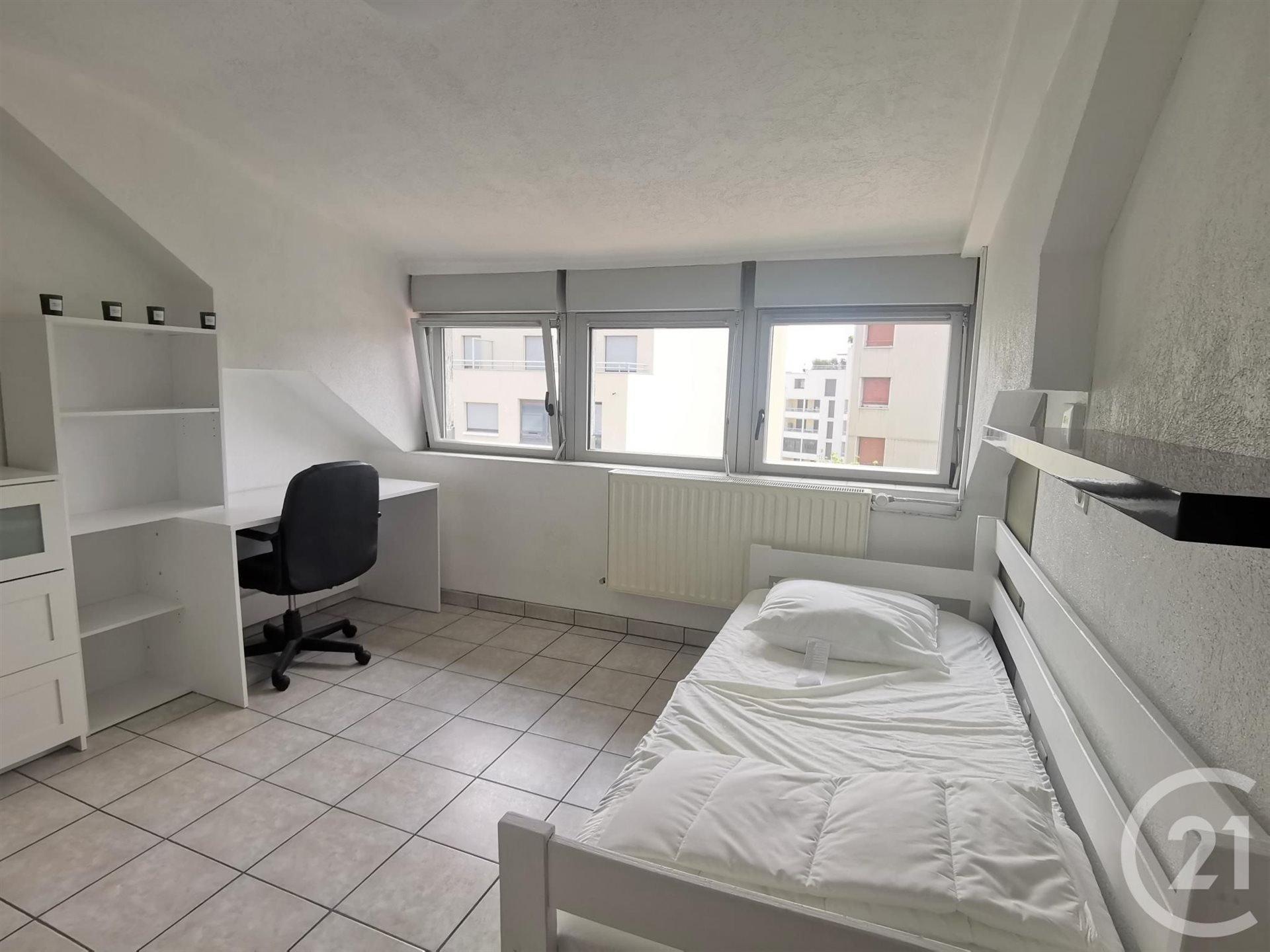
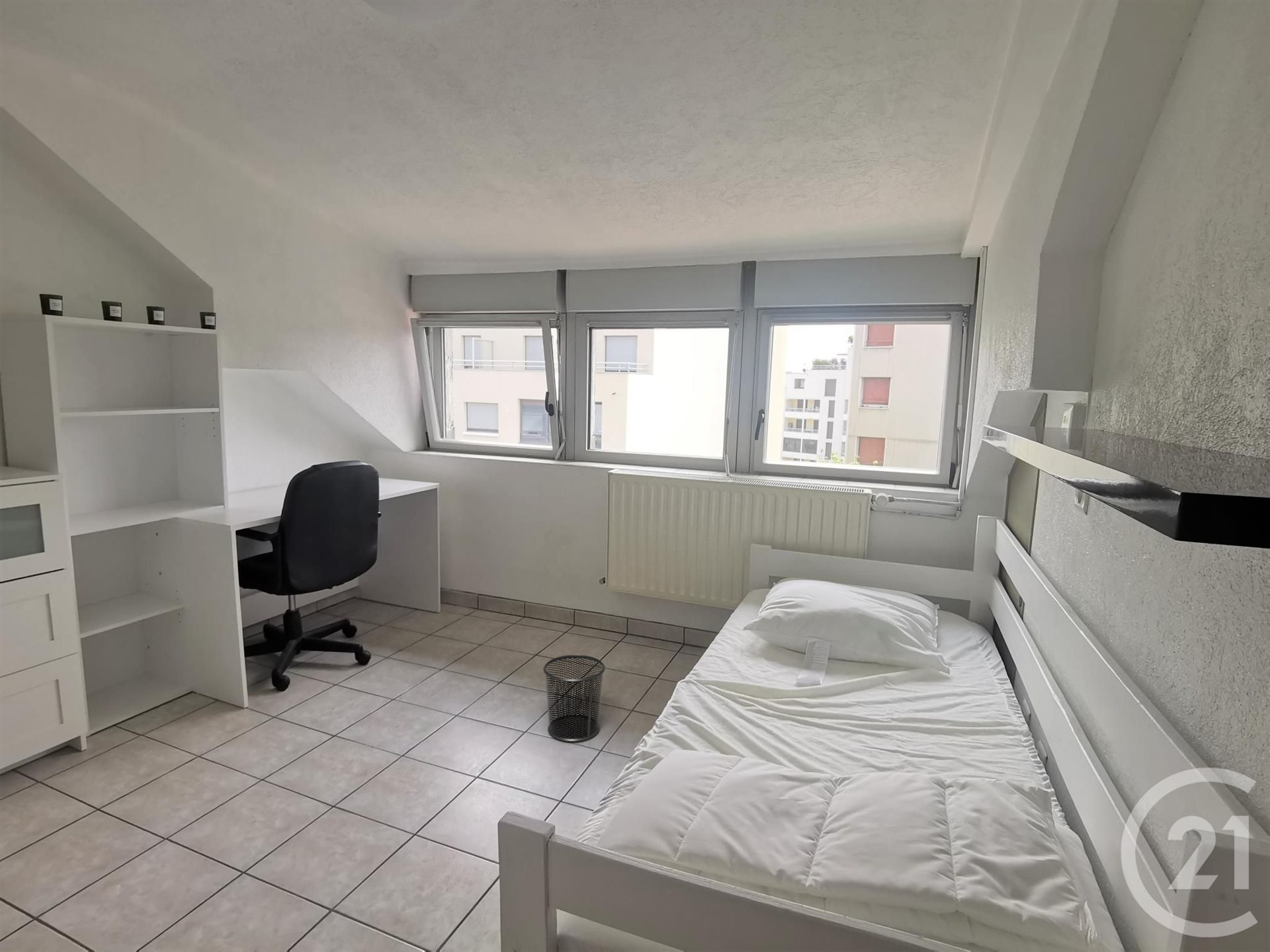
+ waste bin (573, 697)
